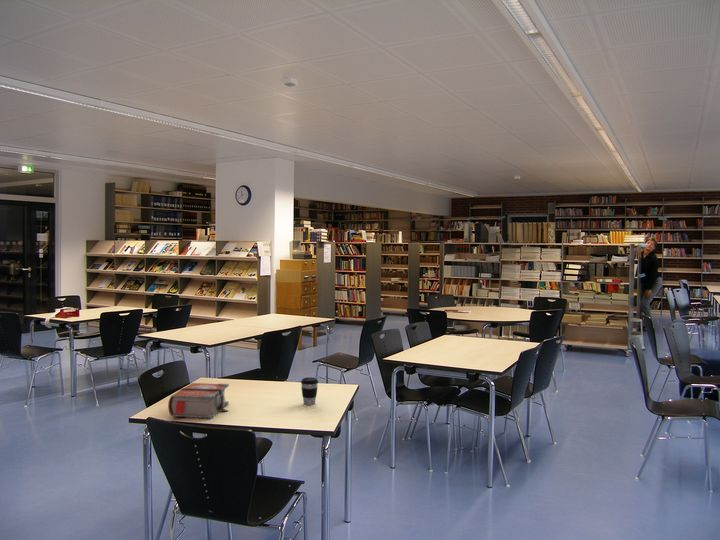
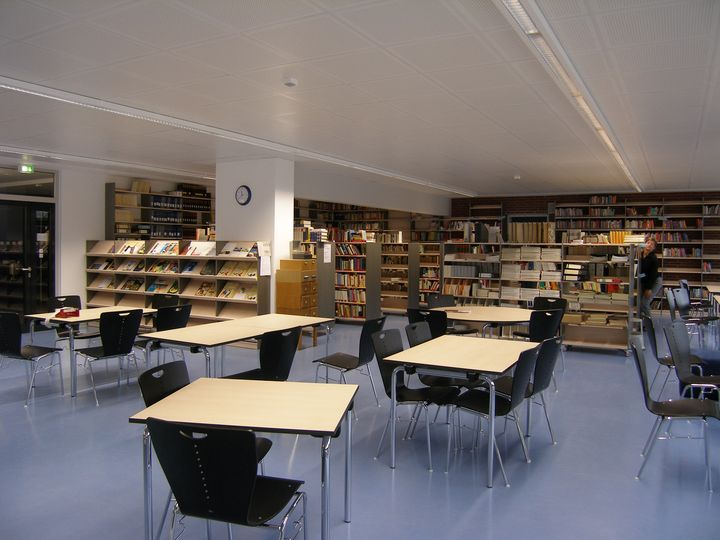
- bible (202, 400)
- coffee cup (309, 391)
